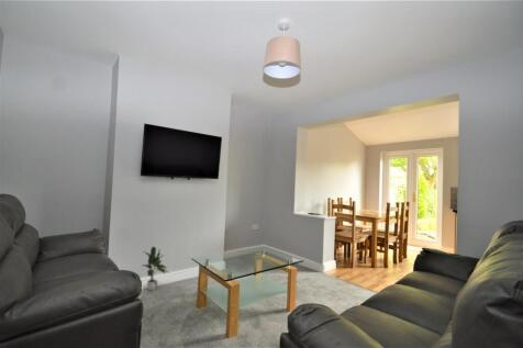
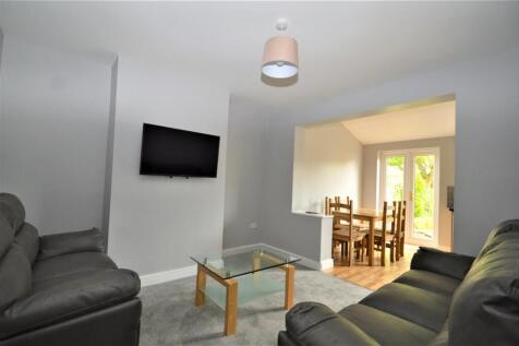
- potted plant (154, 268)
